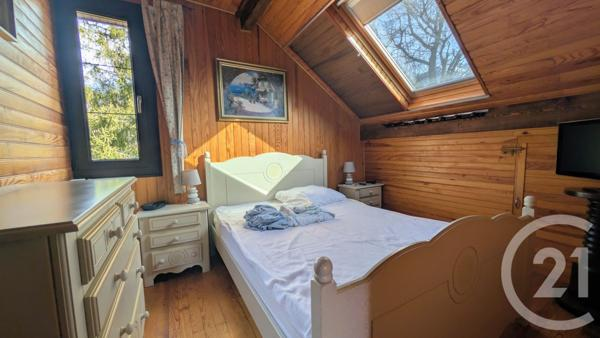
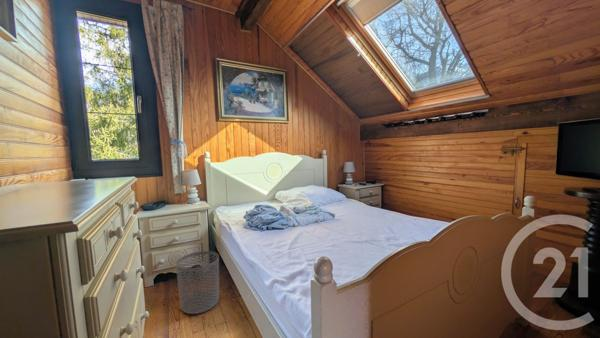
+ waste bin (199, 281)
